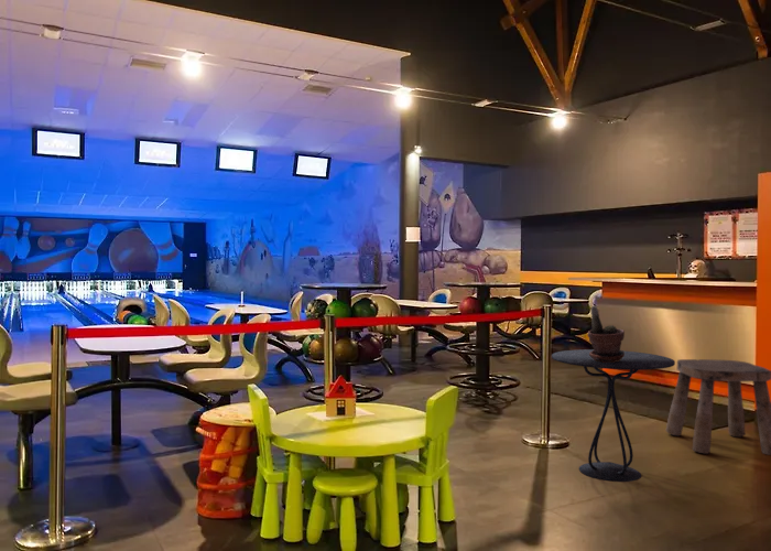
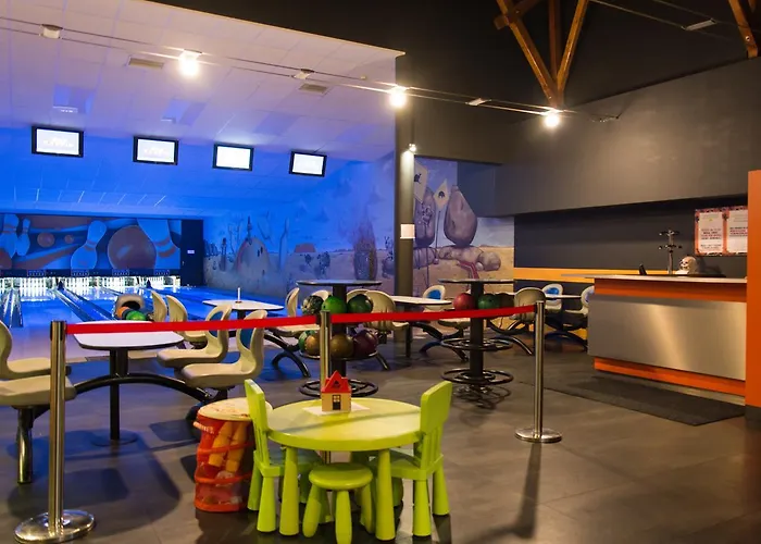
- side table (615, 414)
- potted plant (606, 333)
- stool (728, 404)
